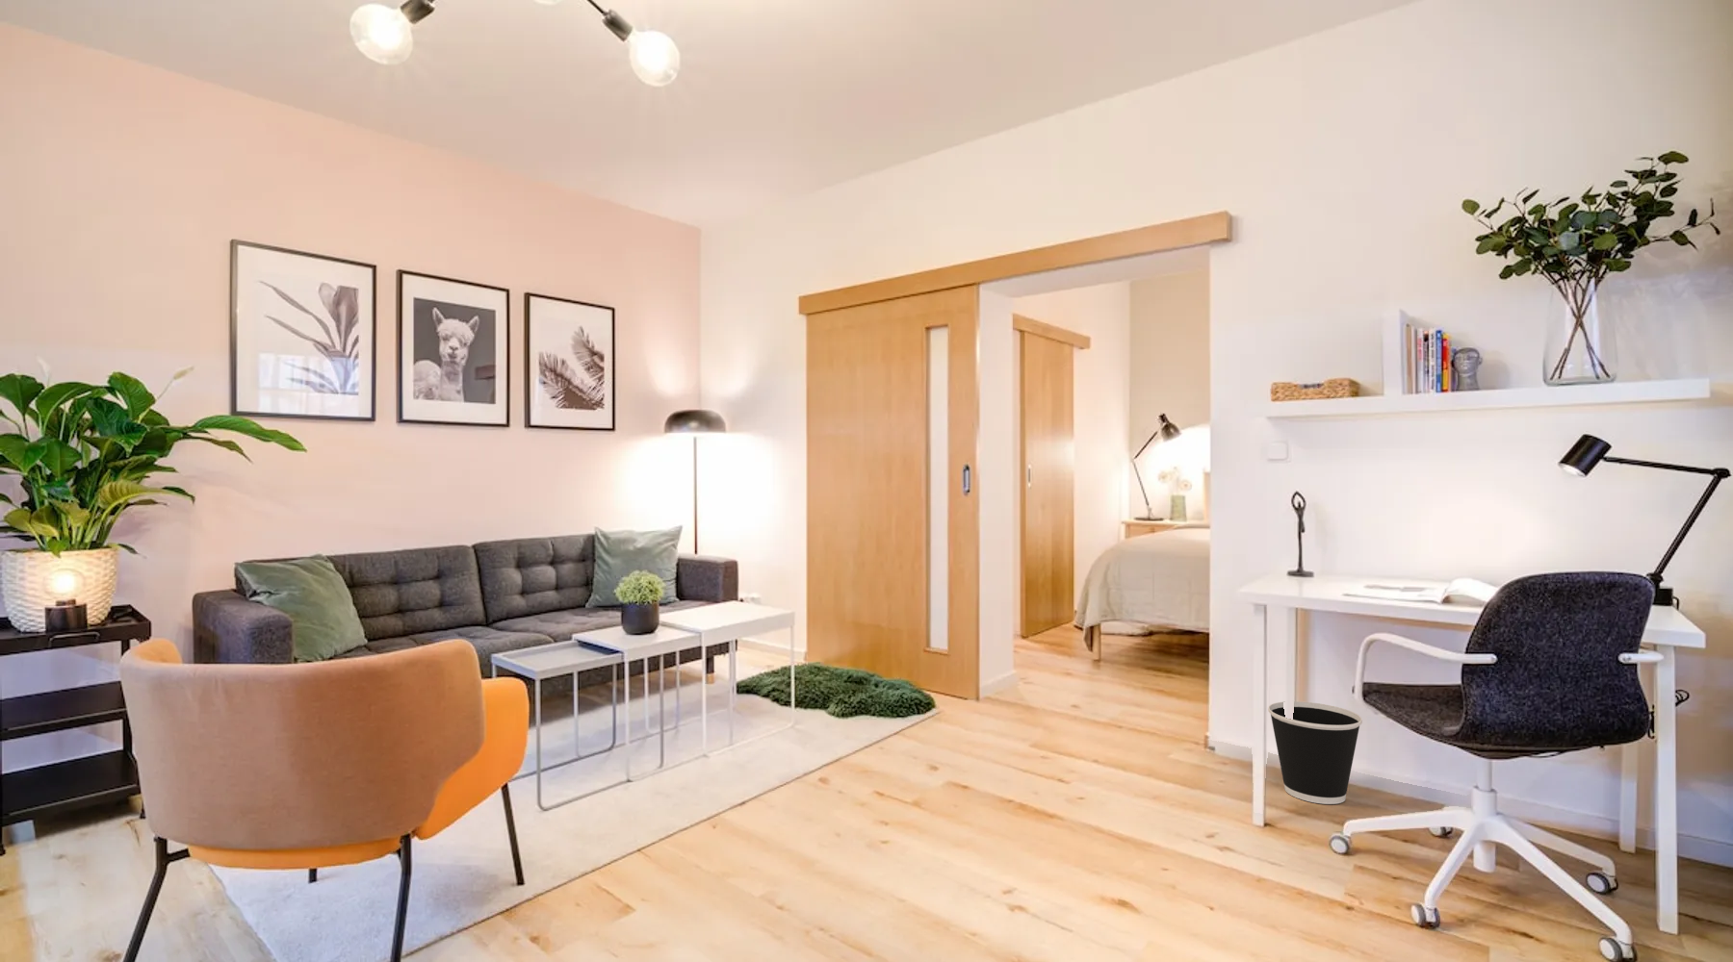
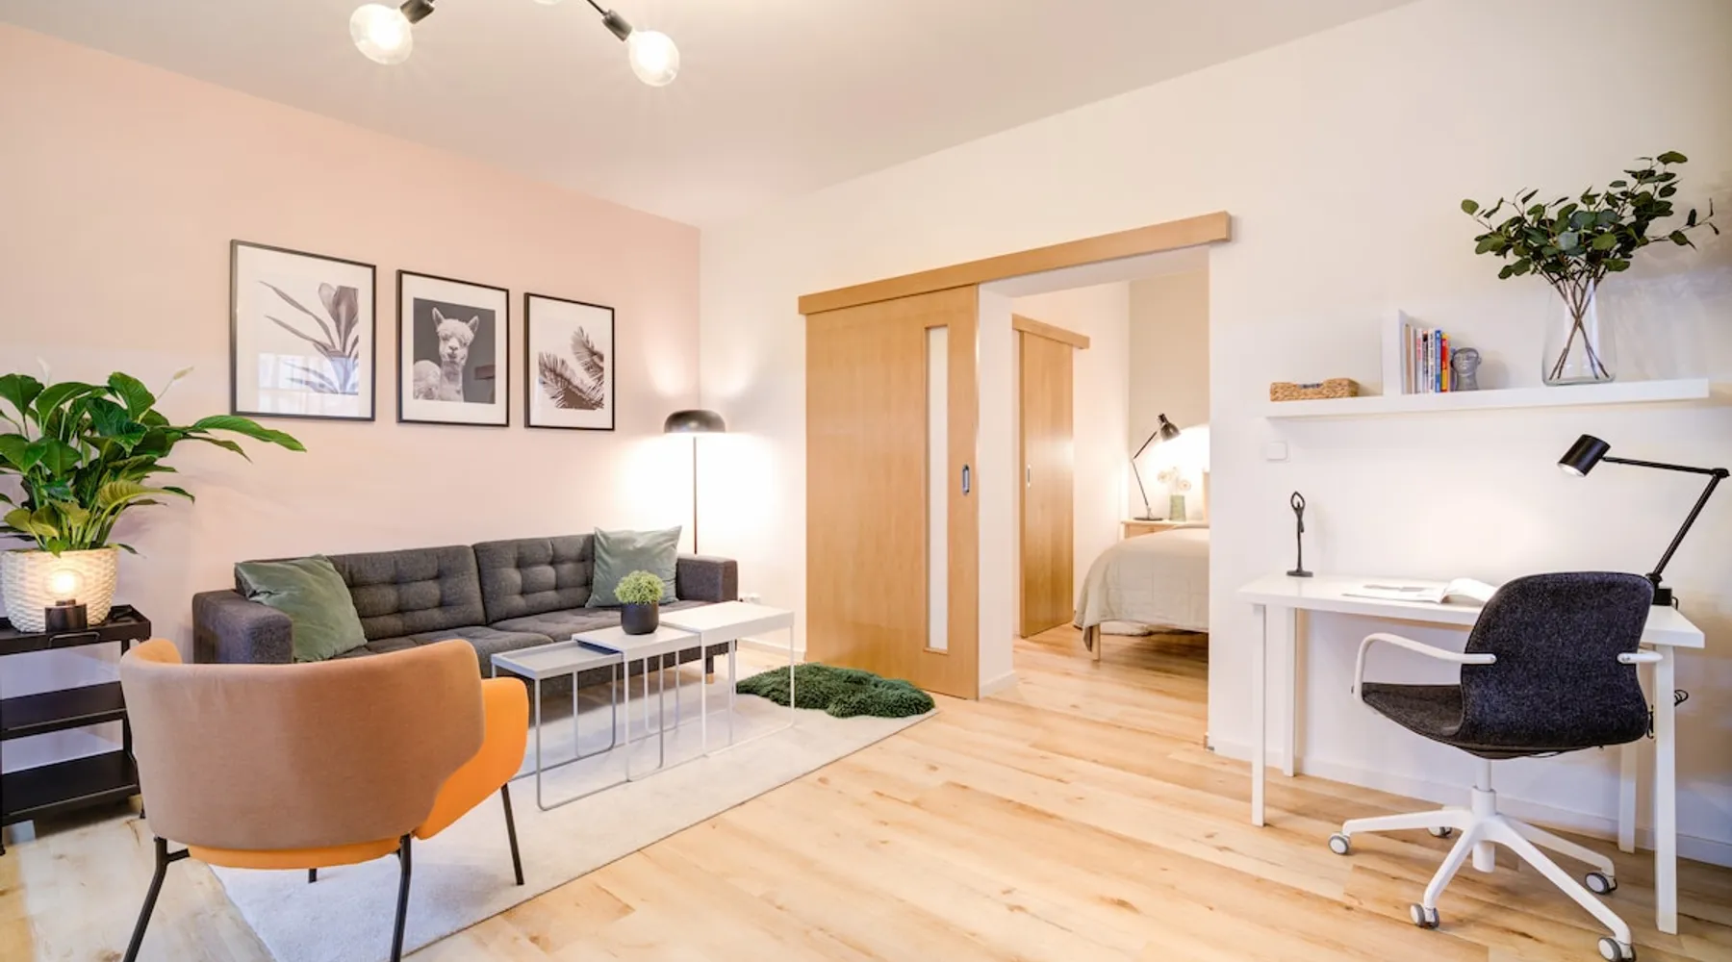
- wastebasket (1315, 752)
